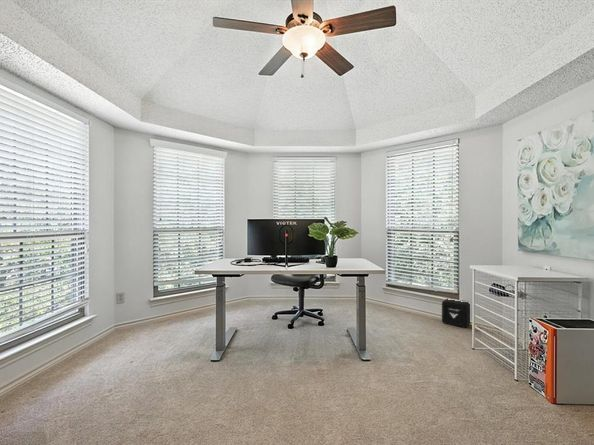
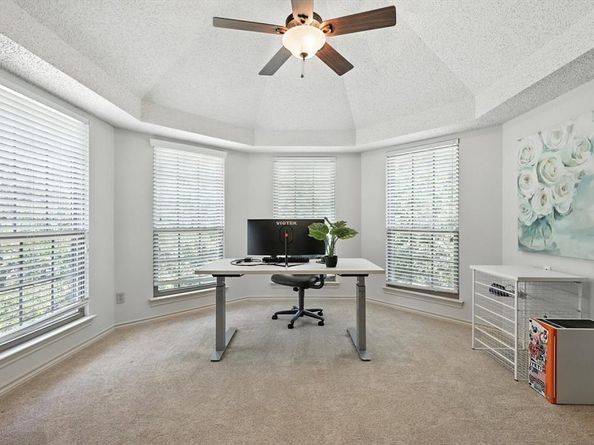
- air purifier (455, 312)
